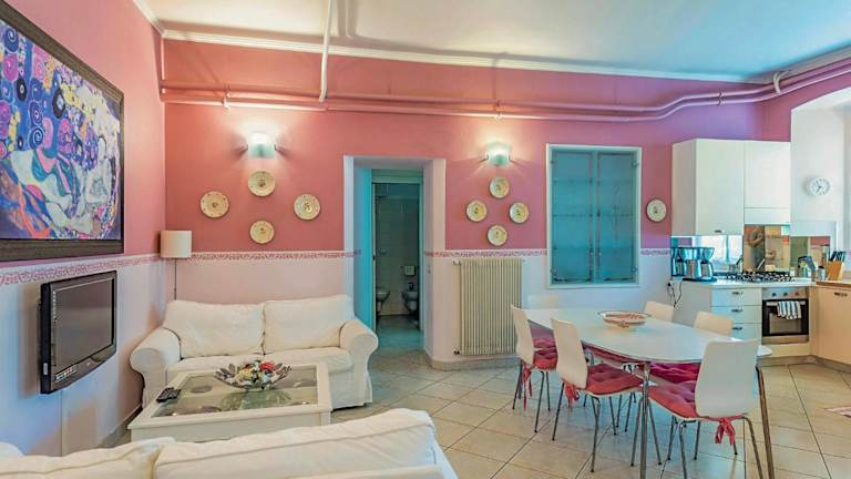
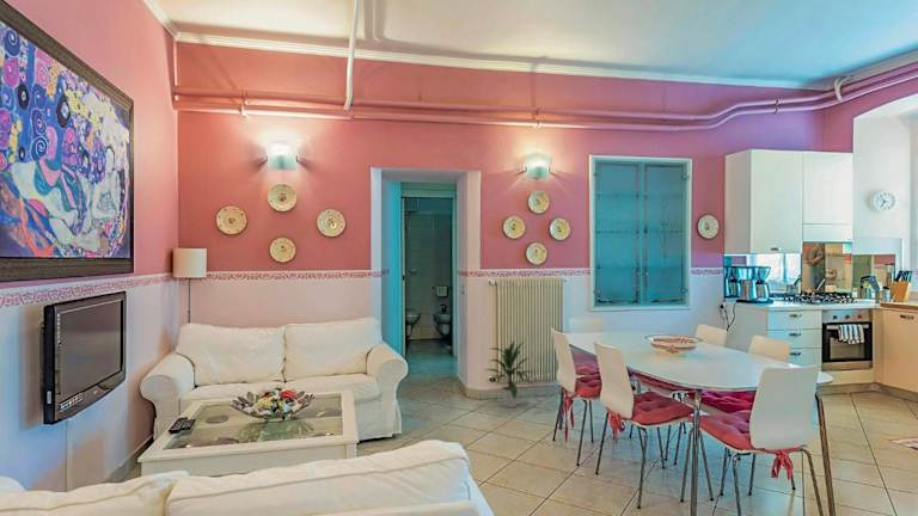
+ indoor plant (509, 373)
